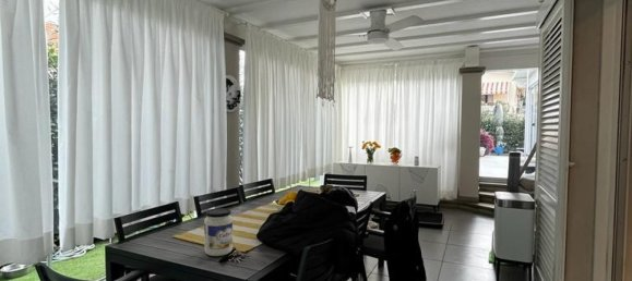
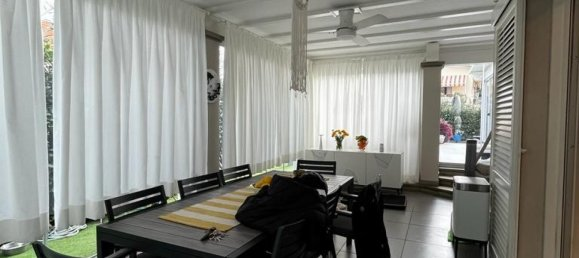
- jar (218, 231)
